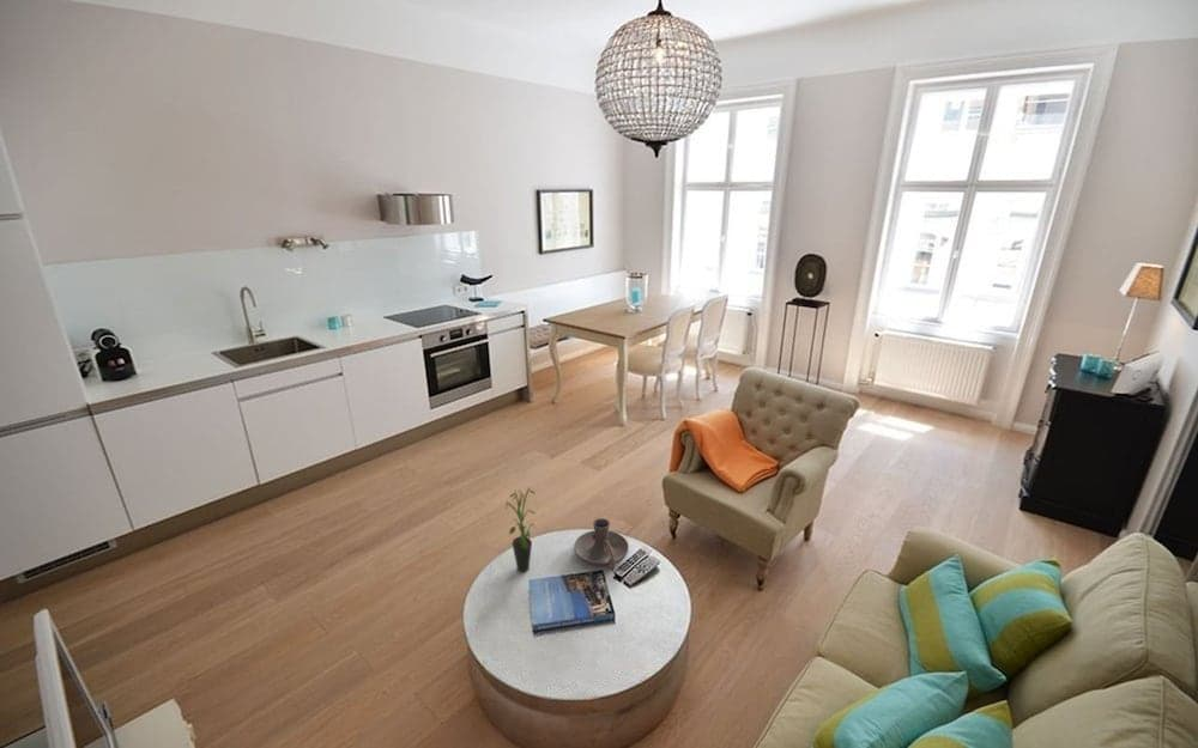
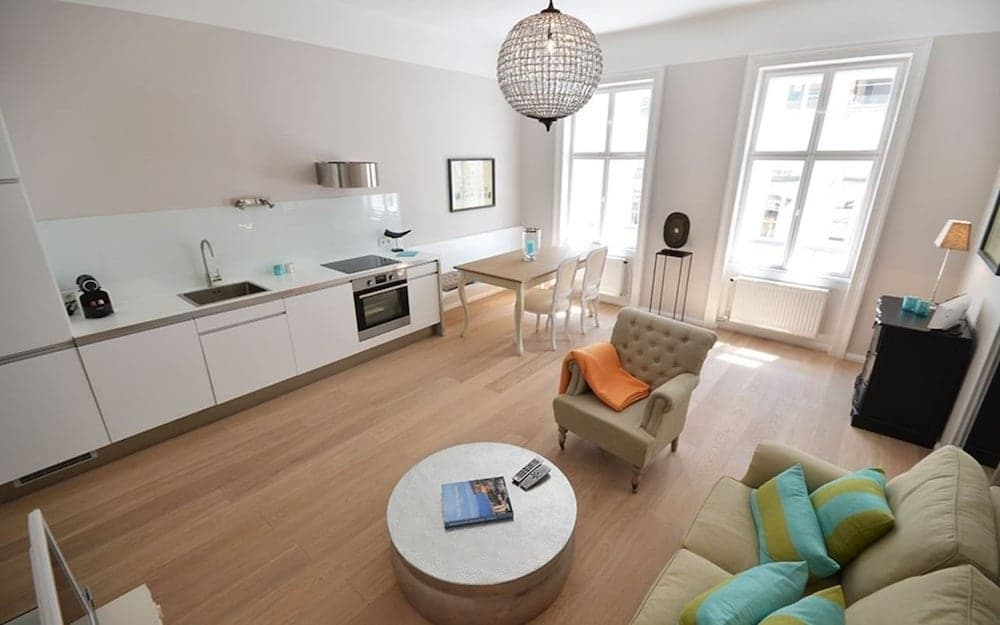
- candle holder (603, 542)
- potted plant (524, 528)
